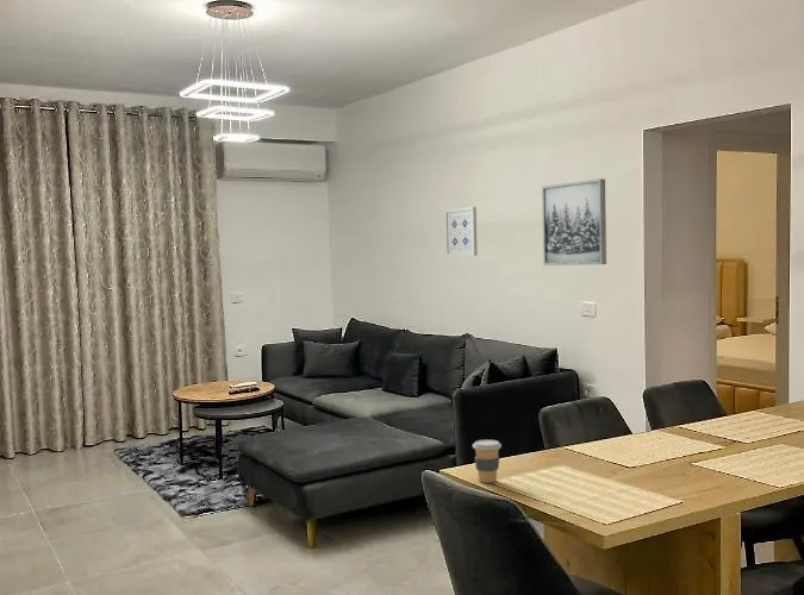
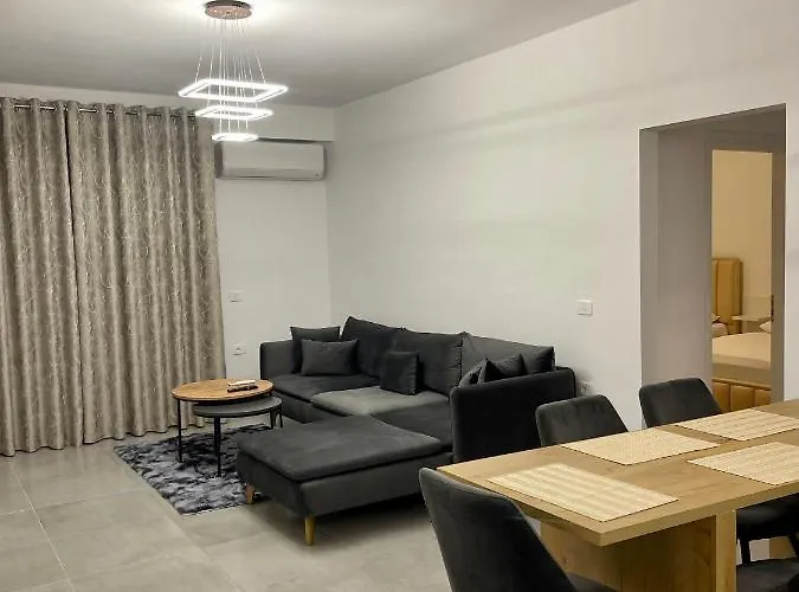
- coffee cup (487, 461)
- wall art (573, 224)
- wall art (460, 232)
